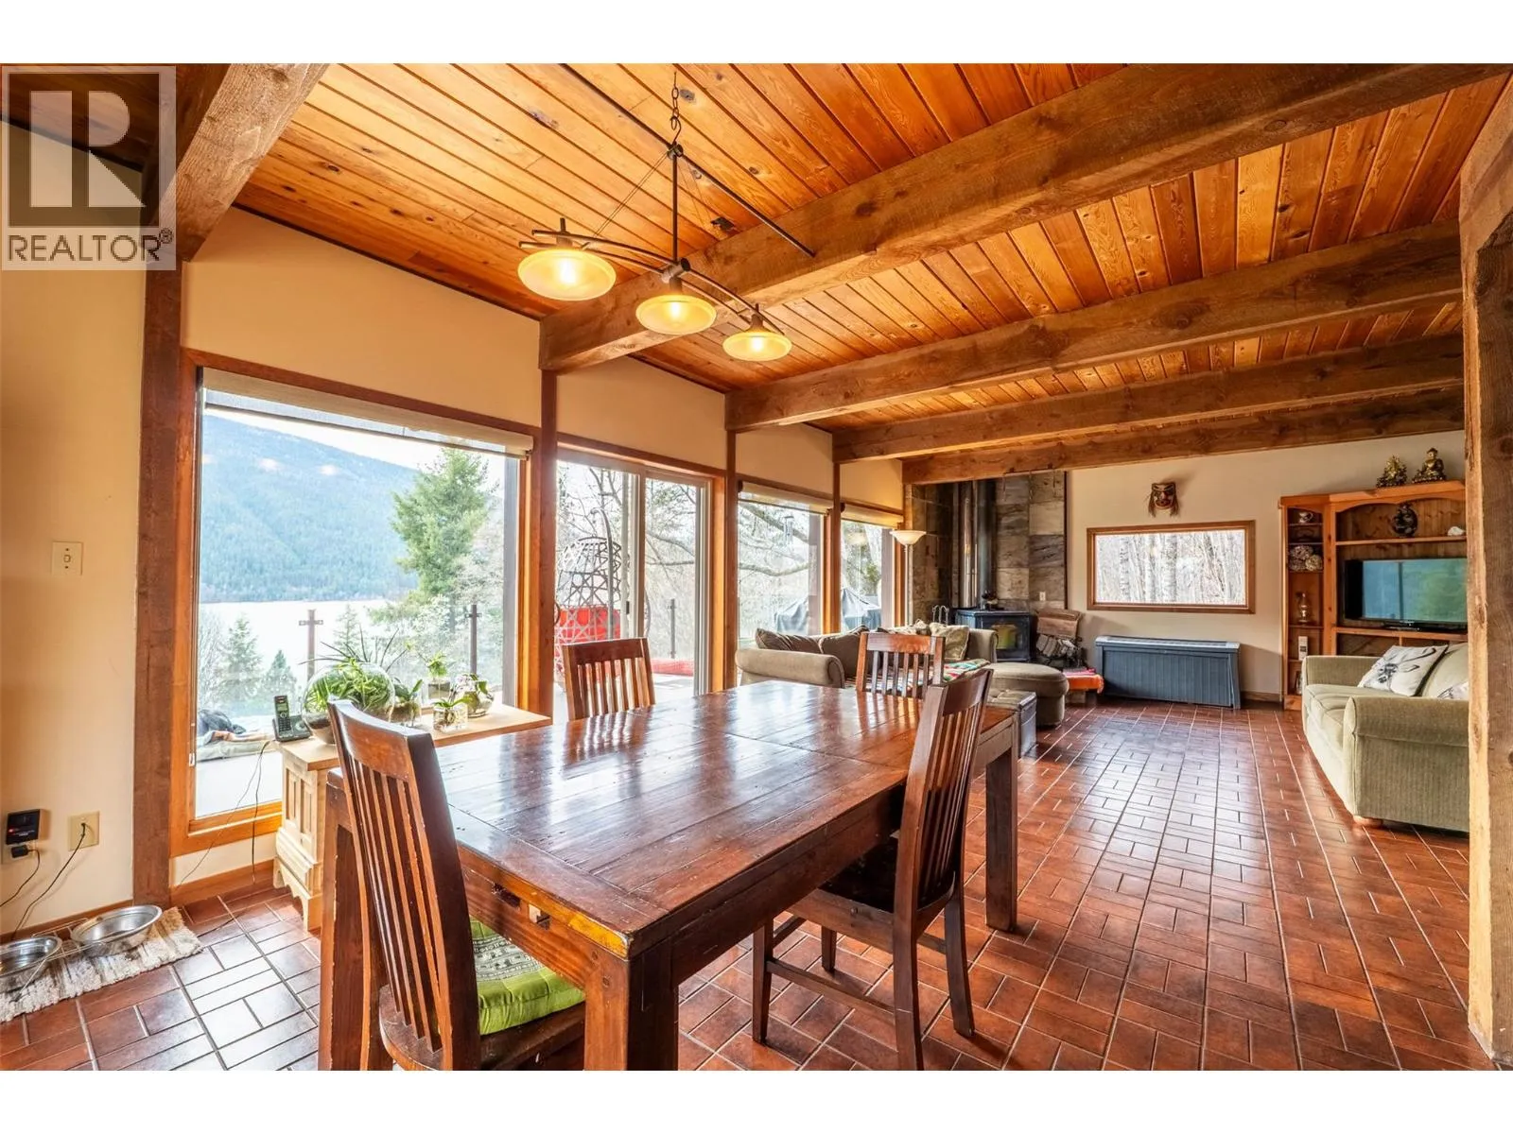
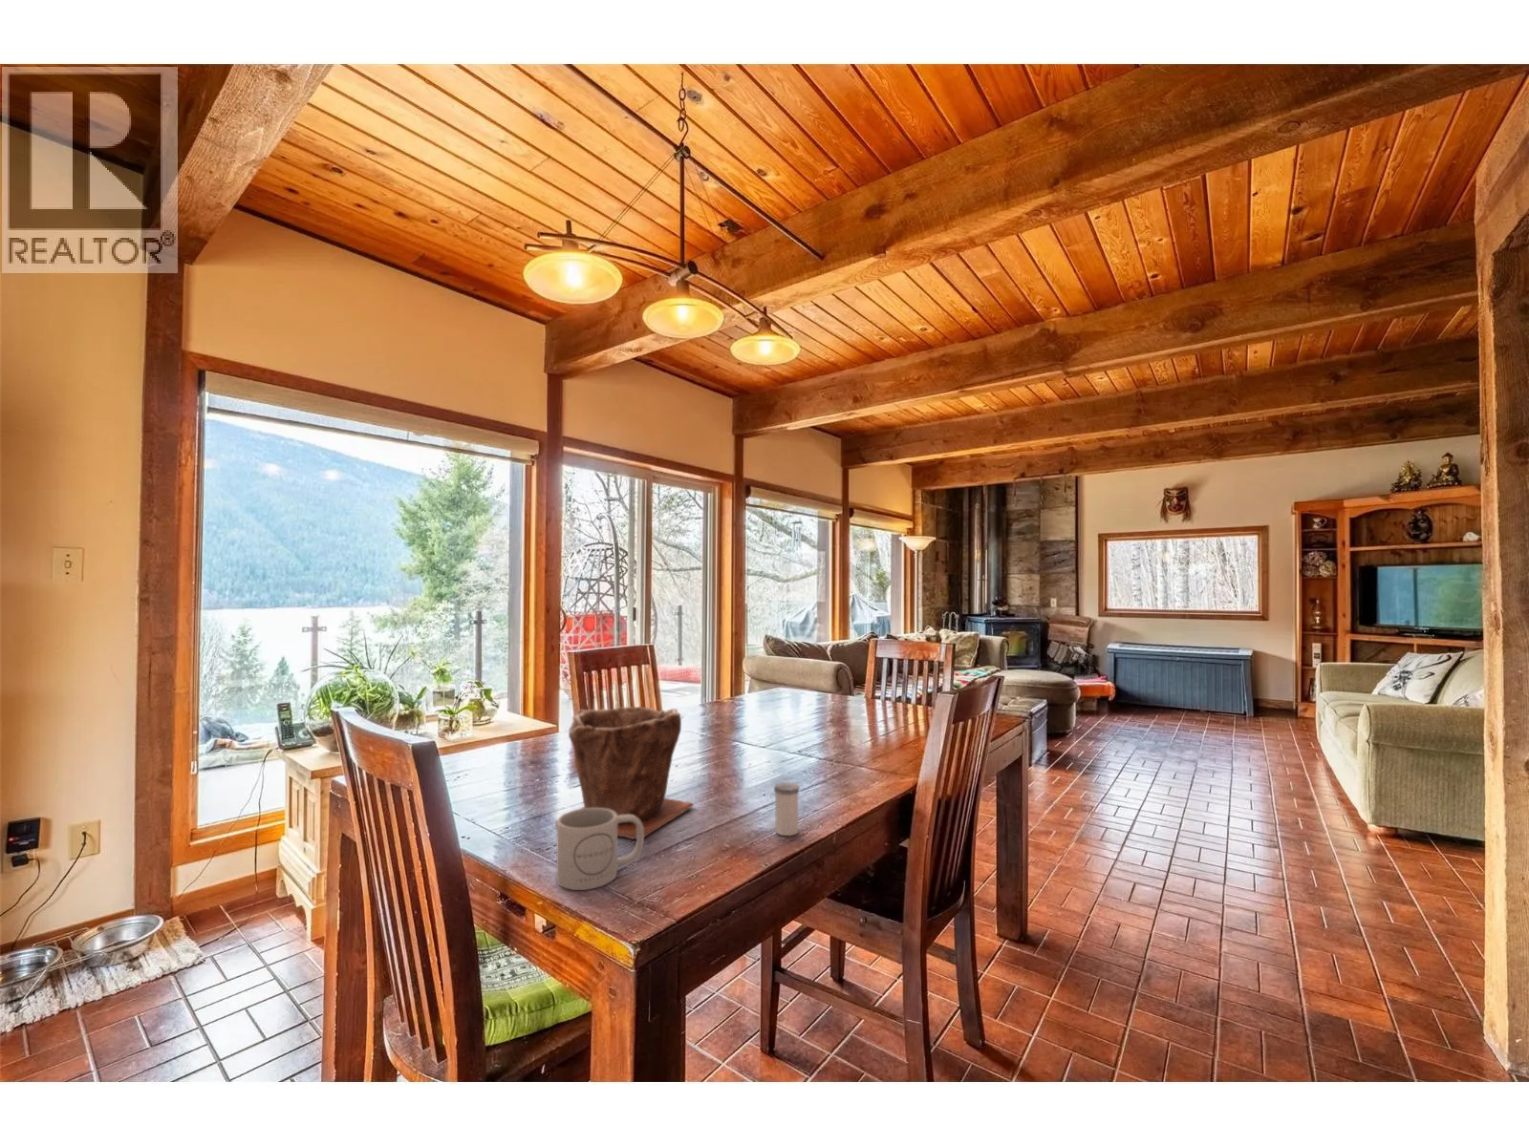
+ salt shaker (786, 808)
+ mug (601, 844)
+ plant pot (627, 761)
